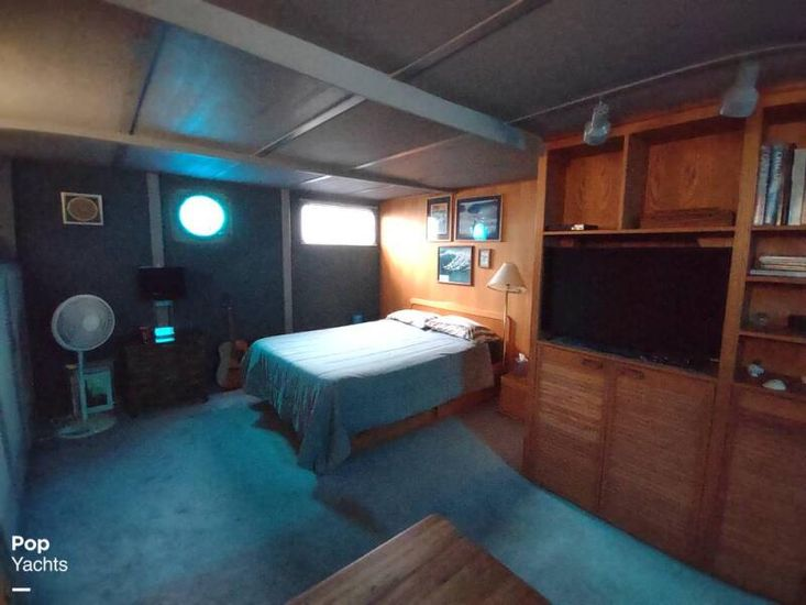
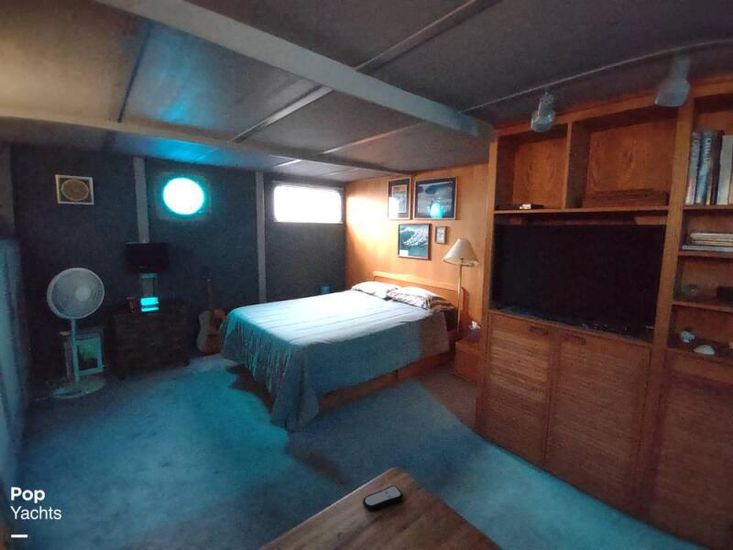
+ remote control (382, 497)
